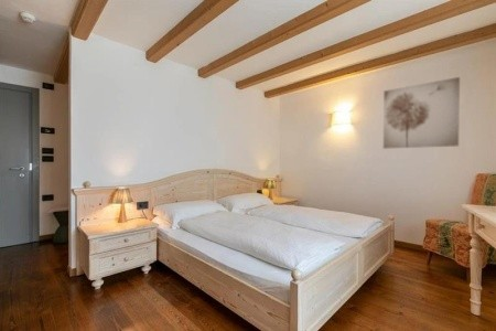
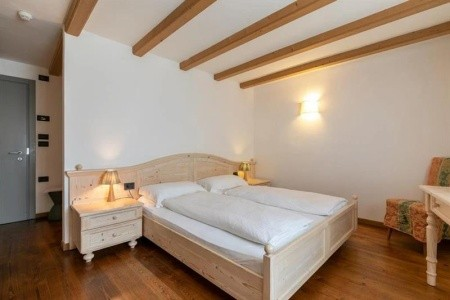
- wall art (418, 116)
